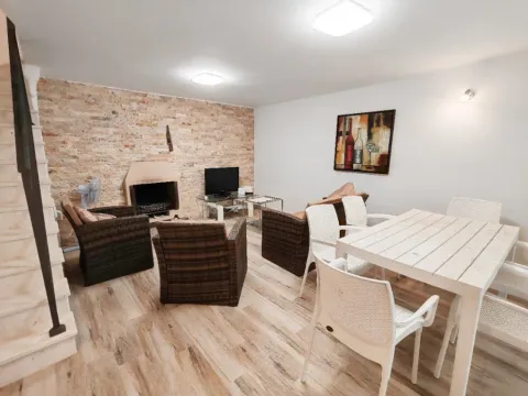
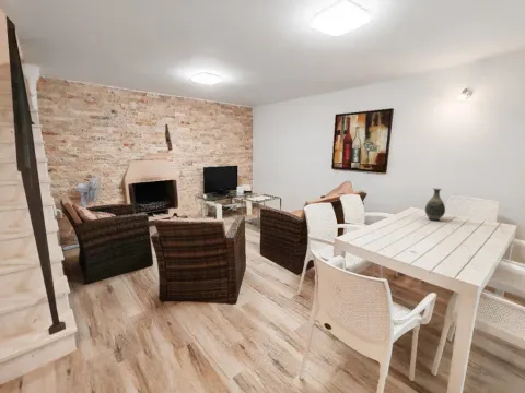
+ vase (435, 204)
